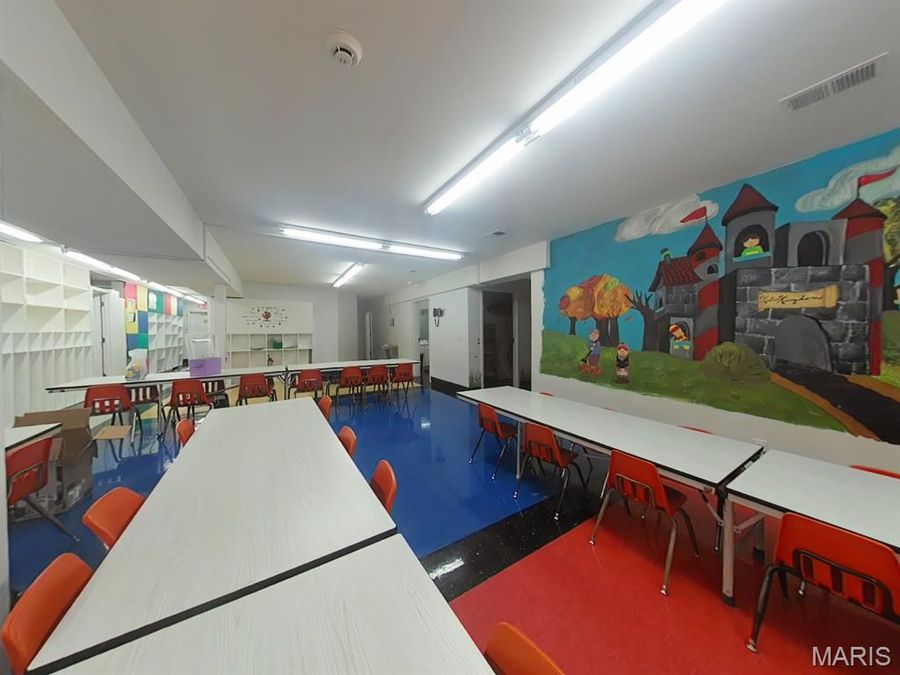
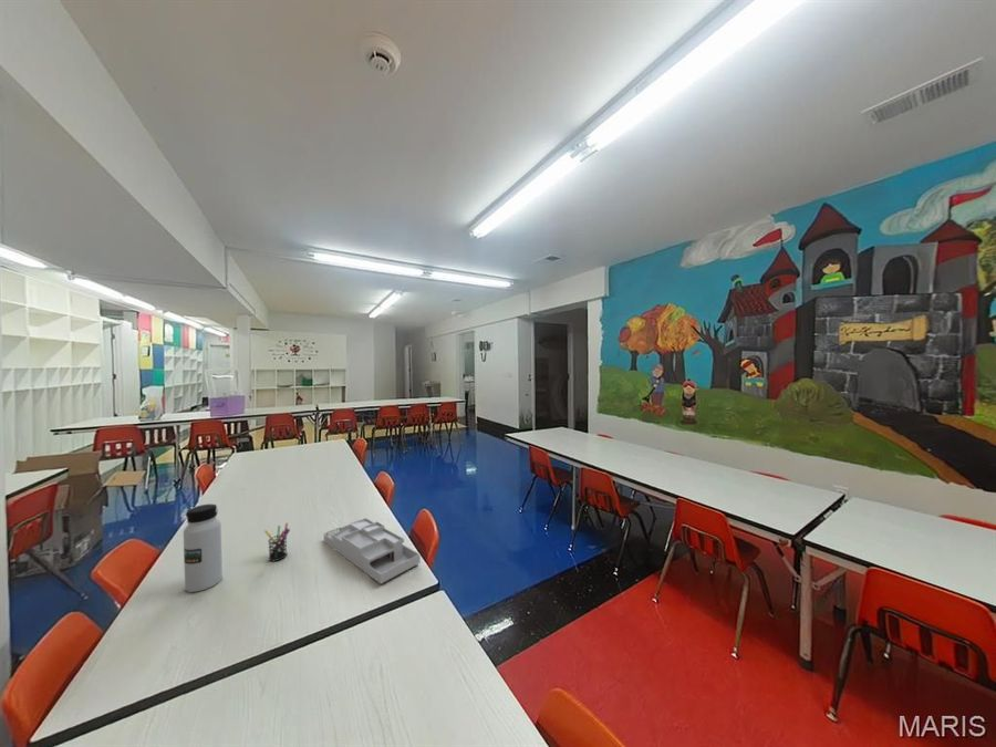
+ water bottle (203, 544)
+ pen holder (279, 539)
+ desk organizer (369, 540)
